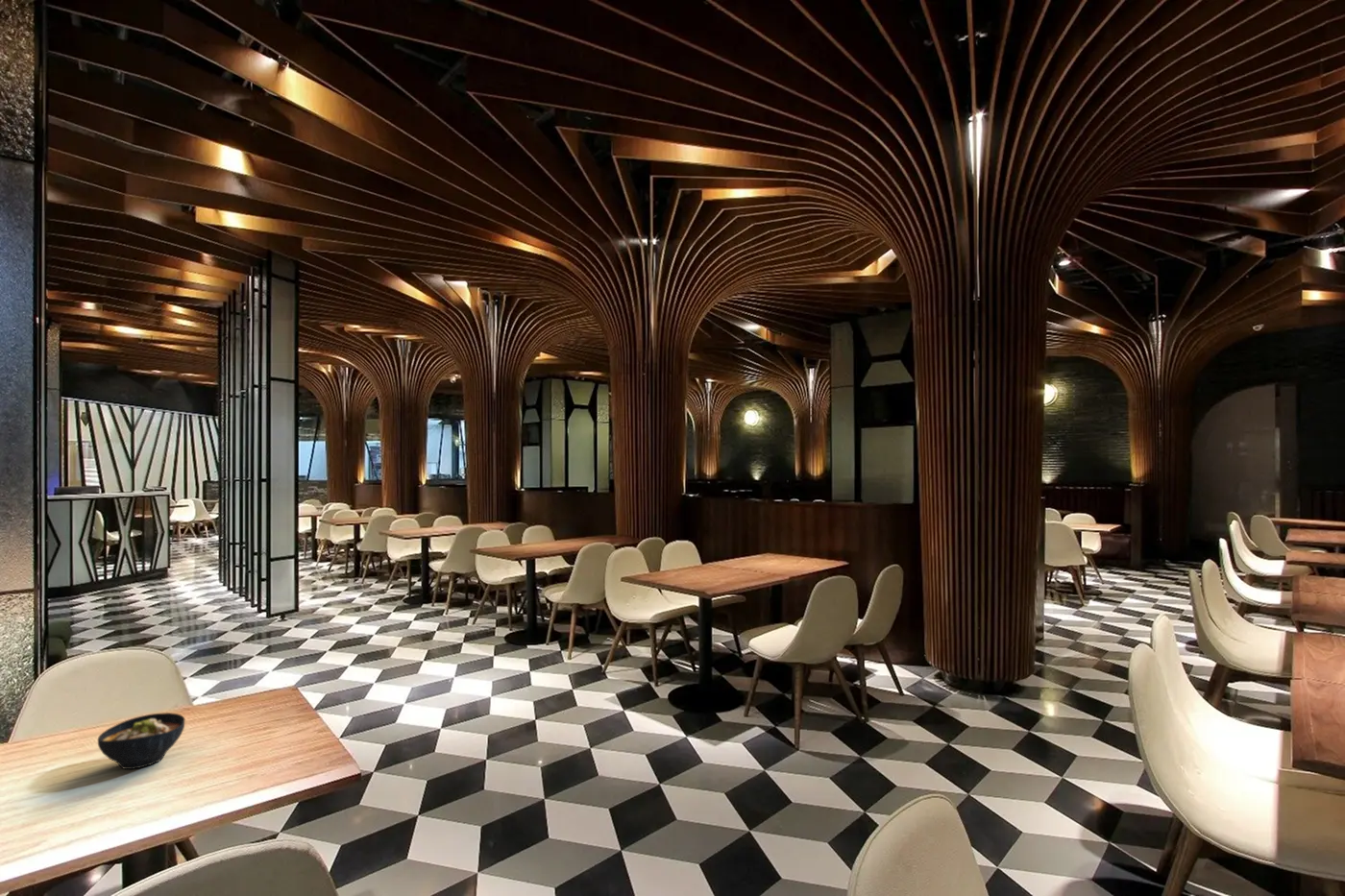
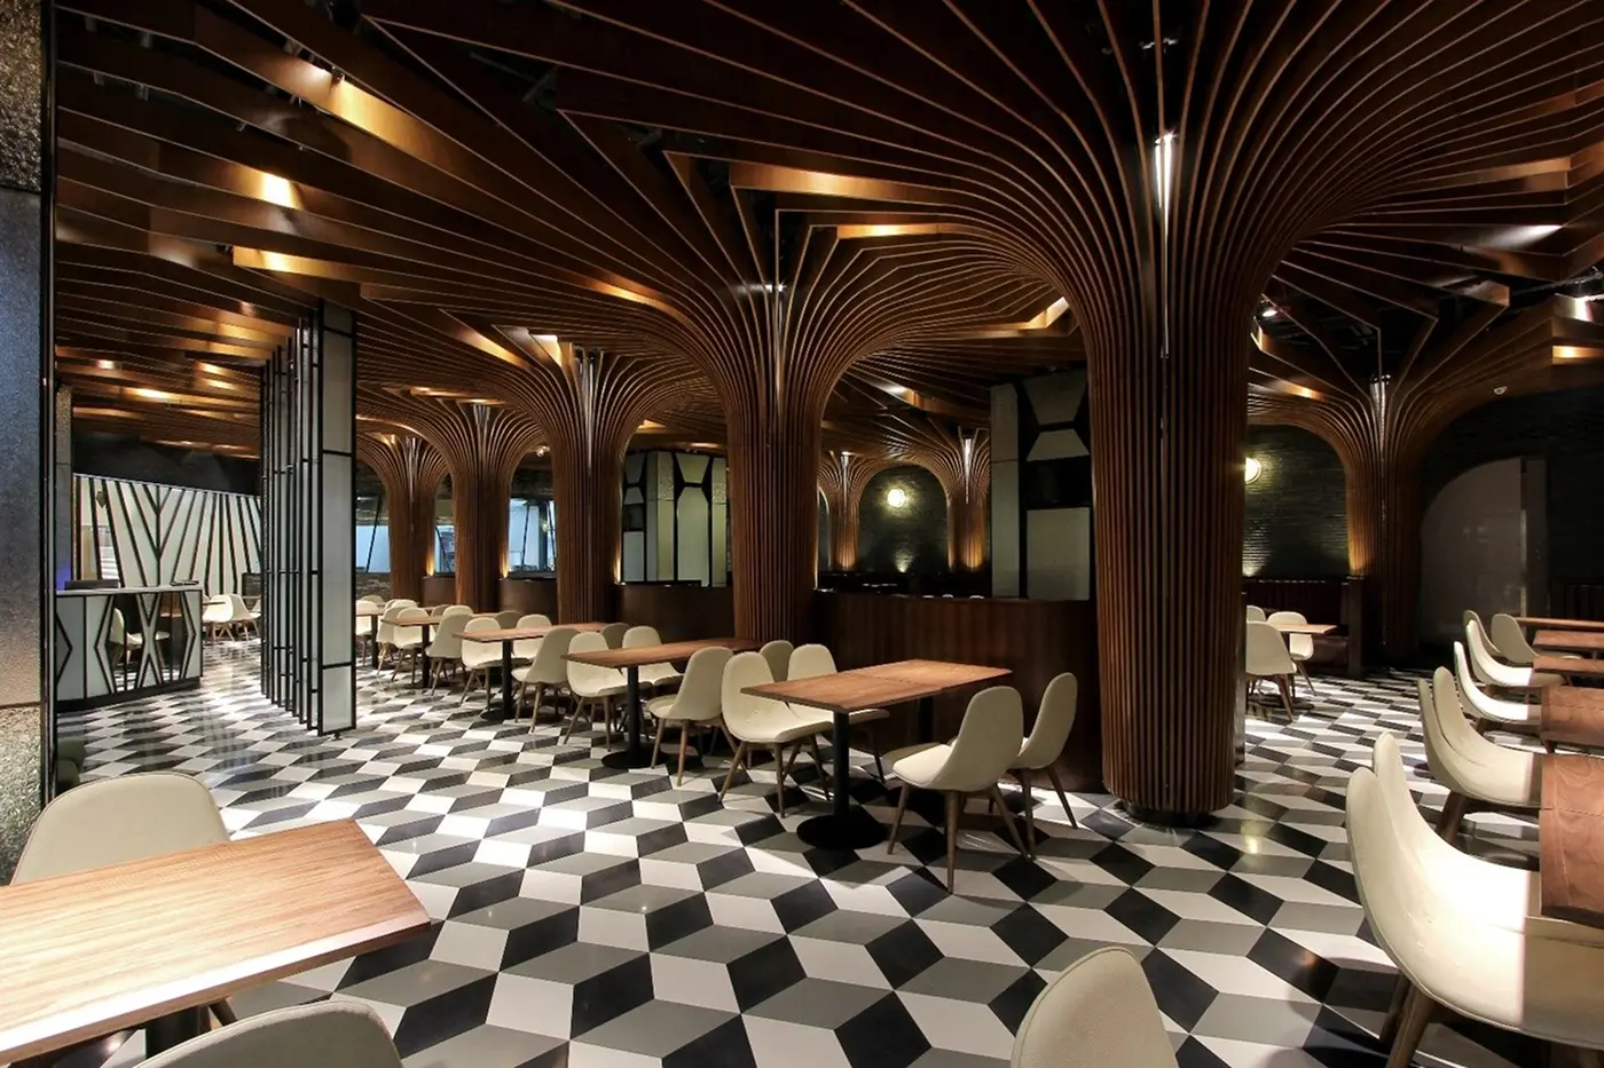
- bowl (142, 741)
